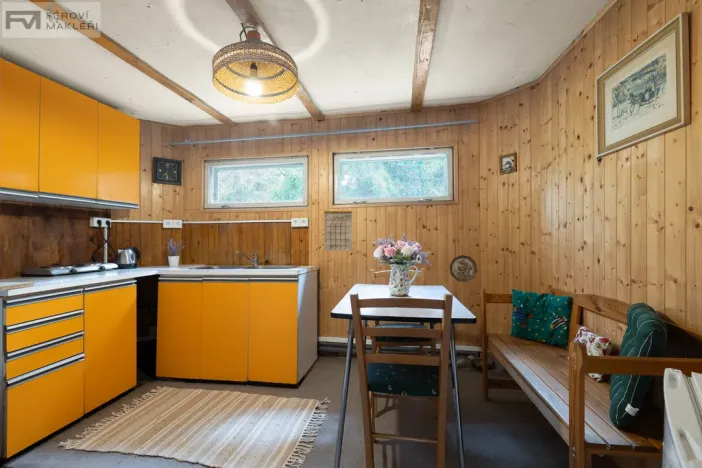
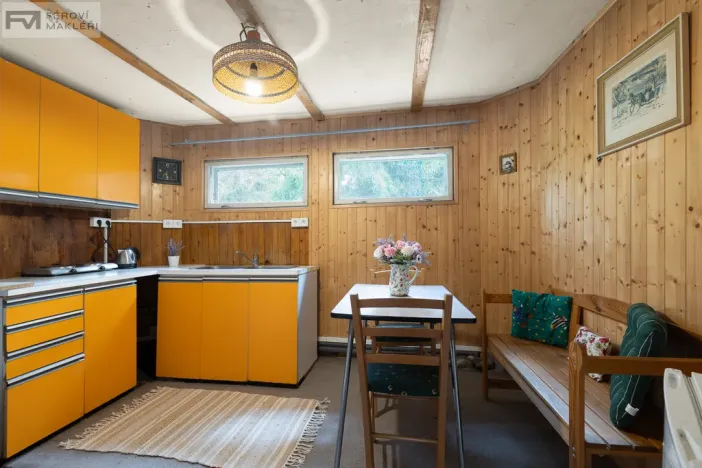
- calendar (338, 226)
- decorative plate (462, 268)
